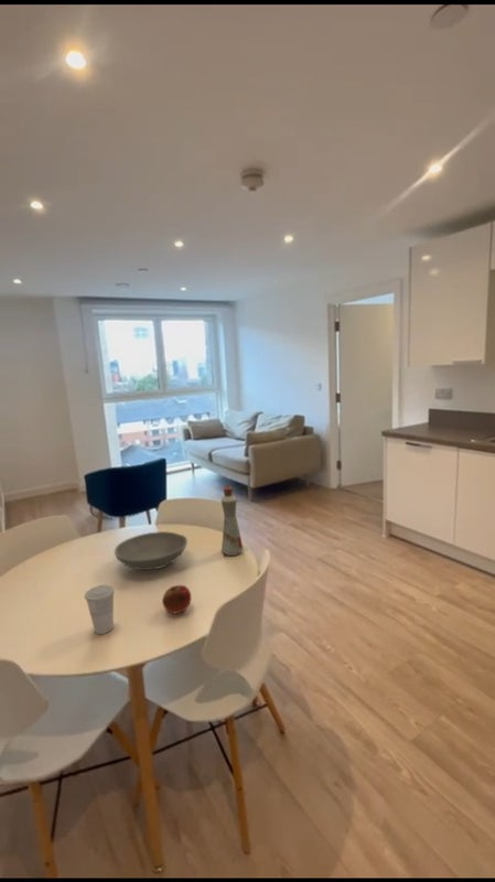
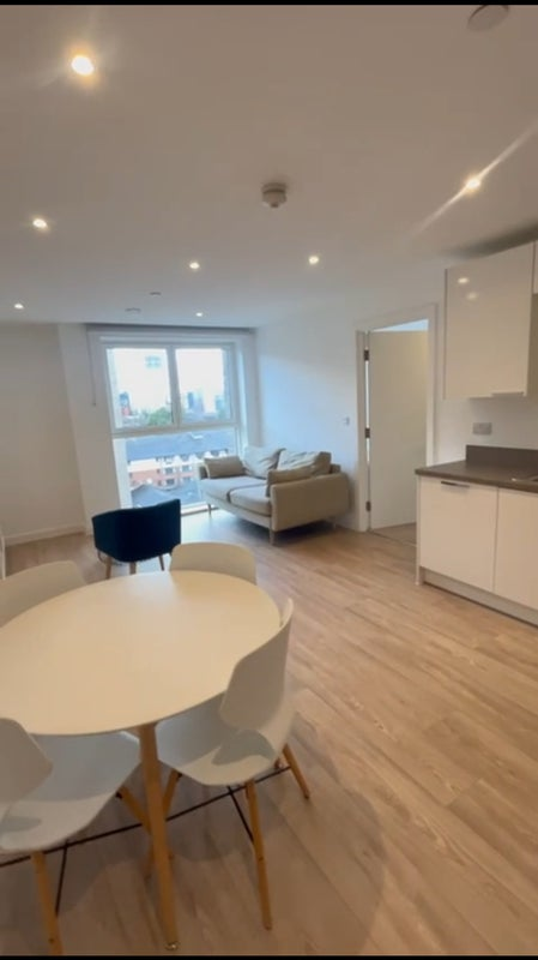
- bottle (229, 518)
- cup (101, 610)
- bowl (152, 553)
- fruit (176, 598)
